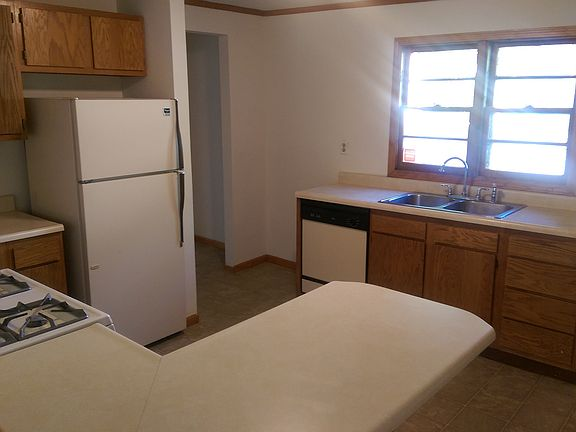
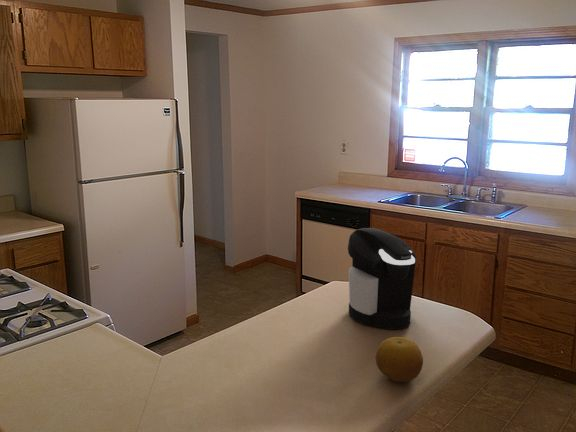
+ coffee maker (383, 275)
+ fruit (399, 358)
